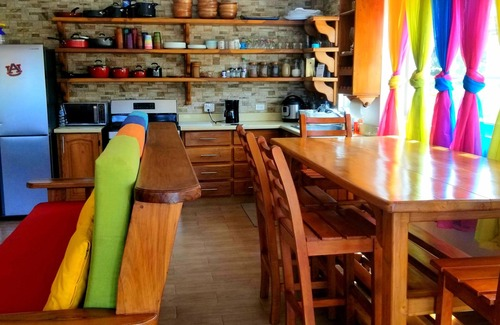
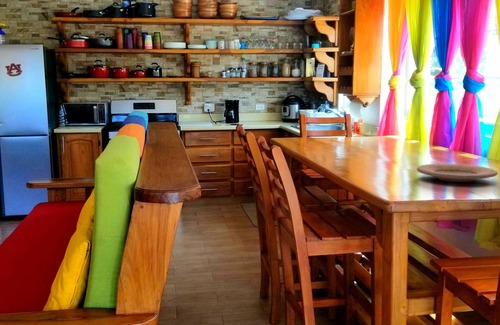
+ plate (455, 173)
